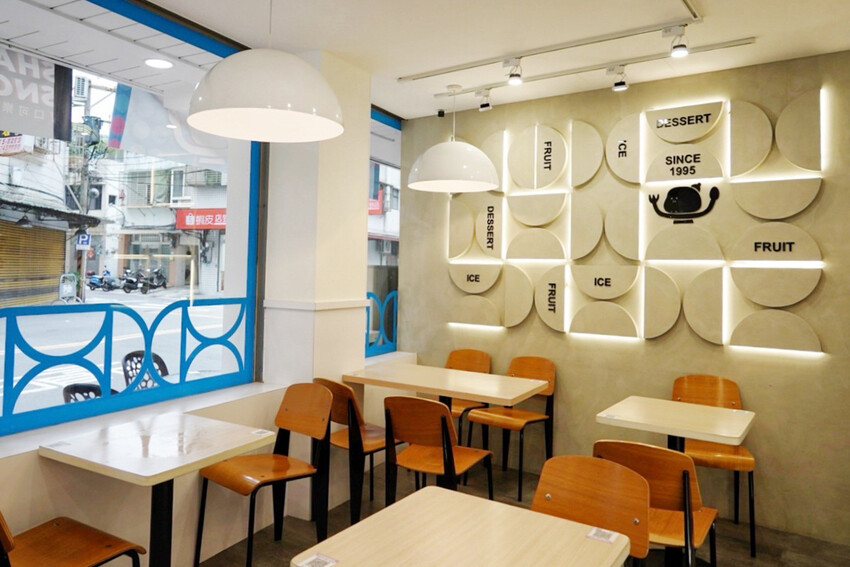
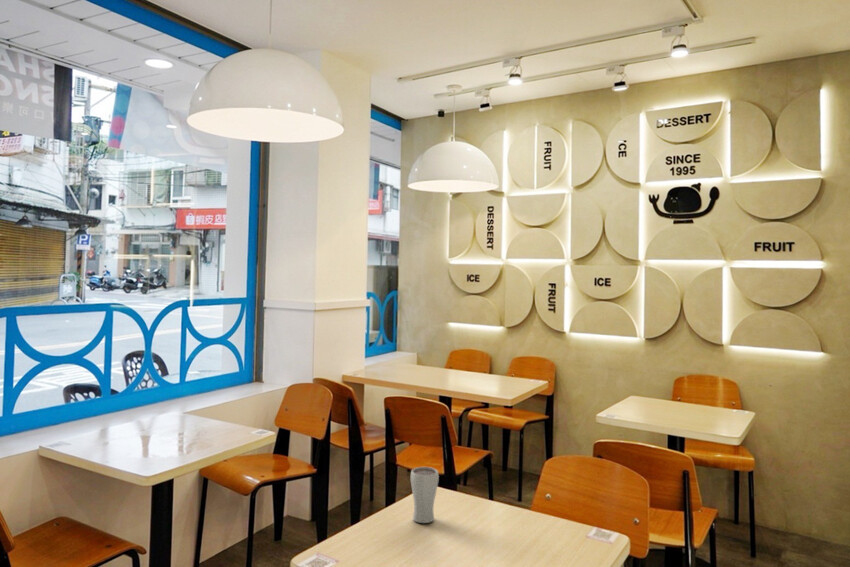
+ drinking glass (424, 495)
